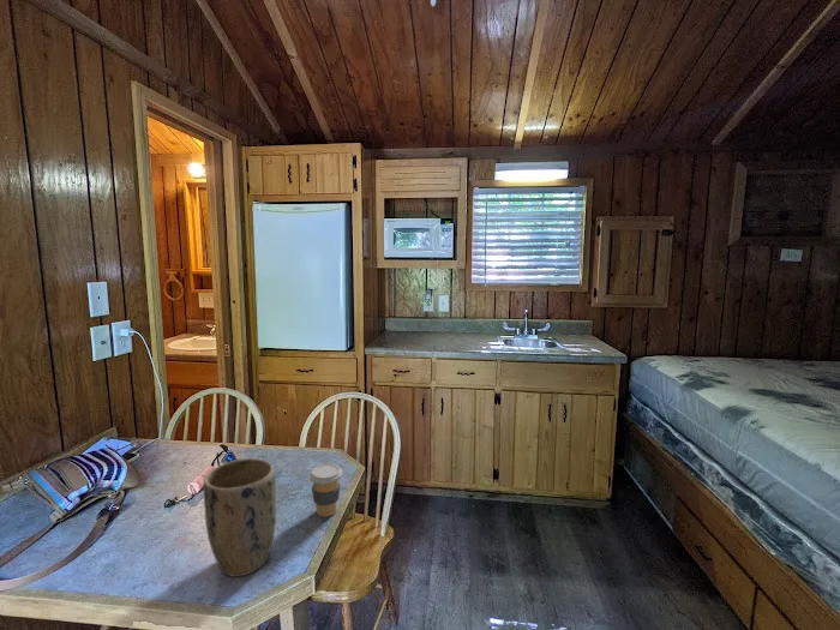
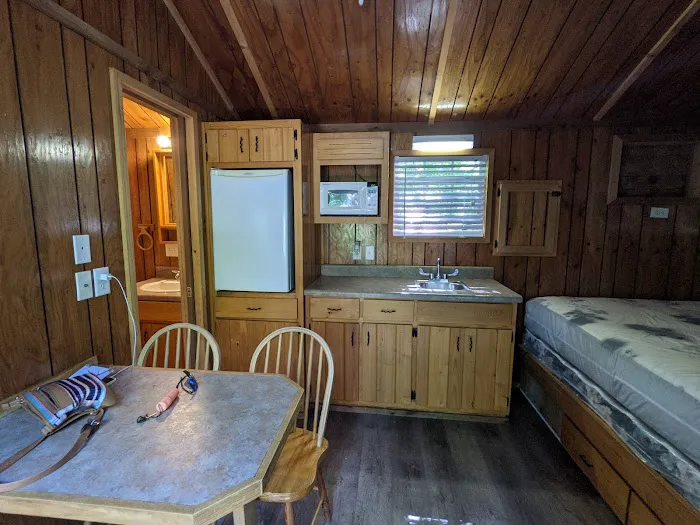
- coffee cup (326, 491)
- plant pot (241, 516)
